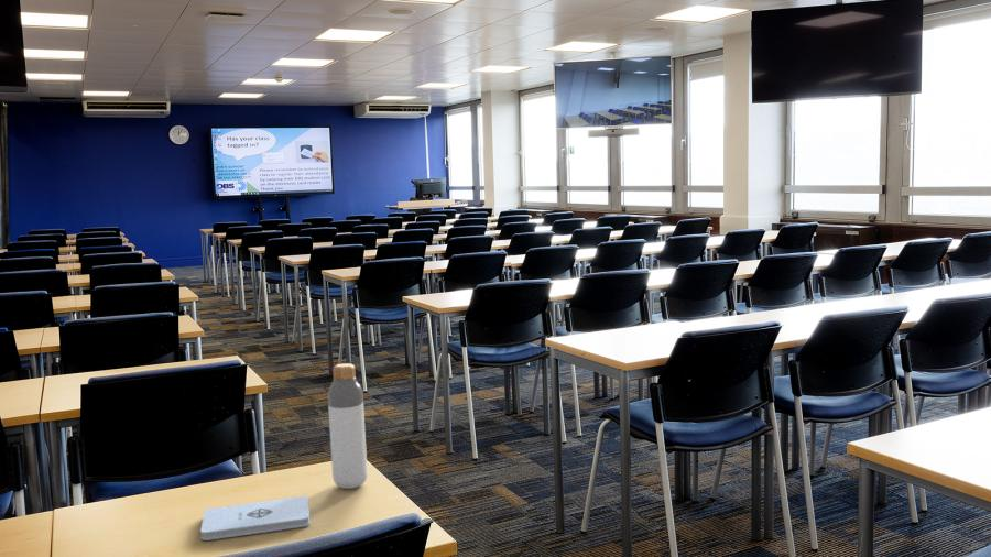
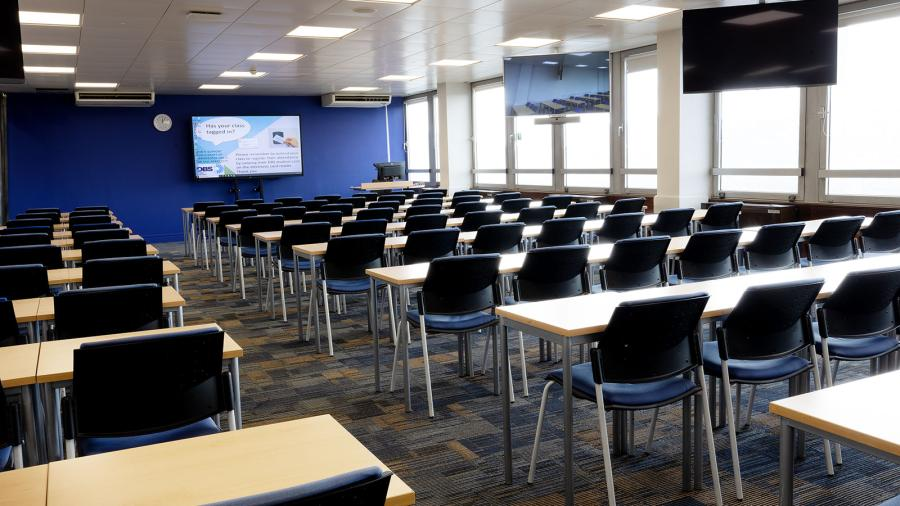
- bottle (347, 425)
- notepad (257, 516)
